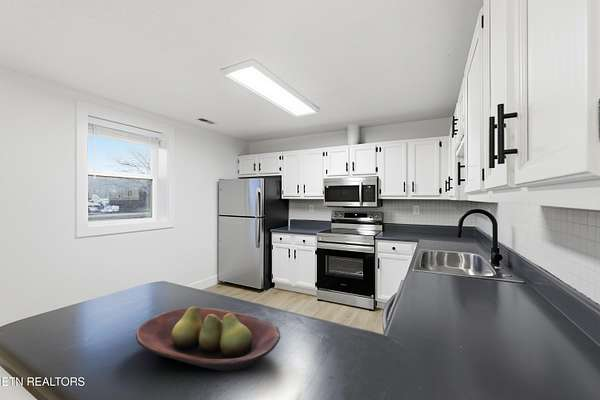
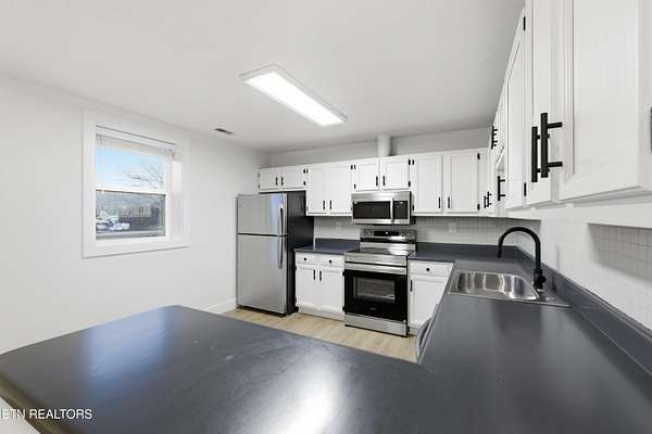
- fruit bowl (208, 331)
